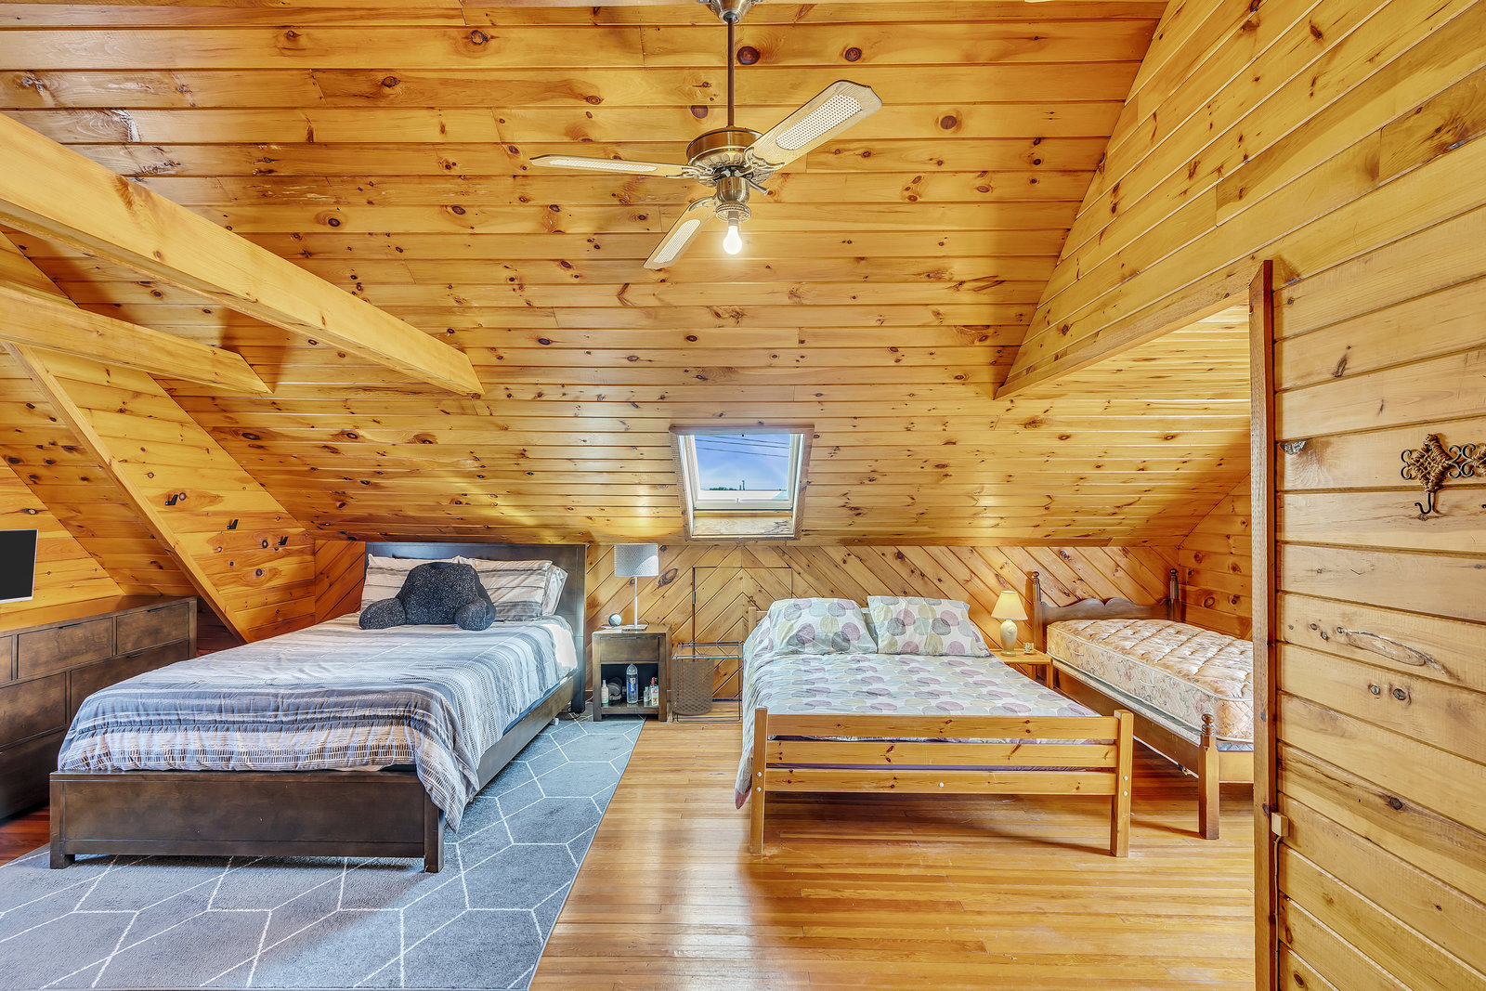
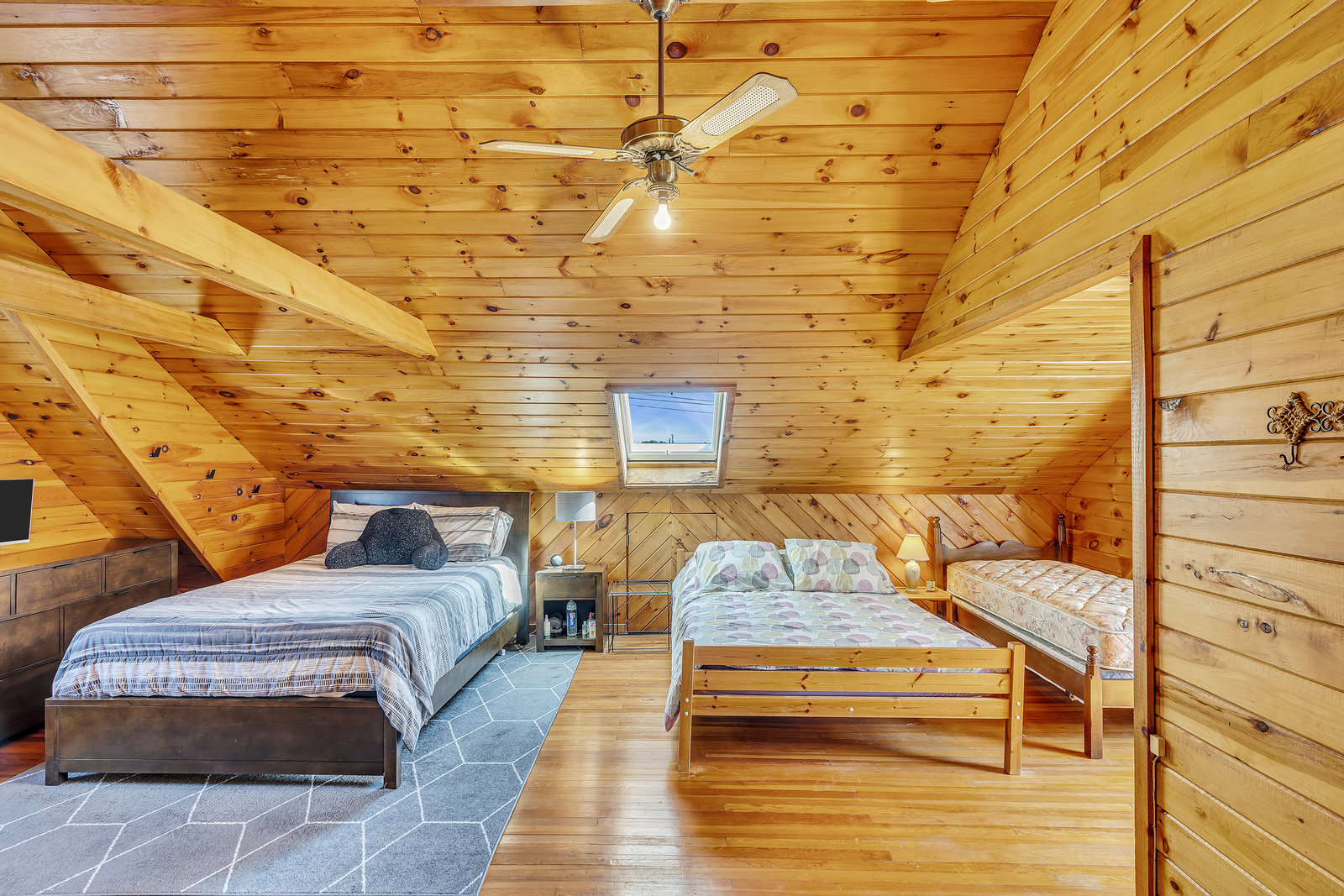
- waste bin (692, 684)
